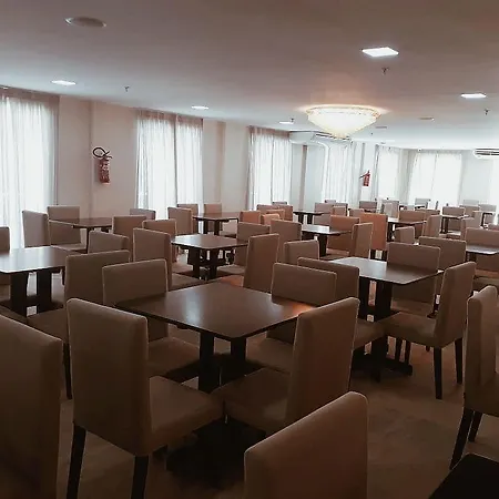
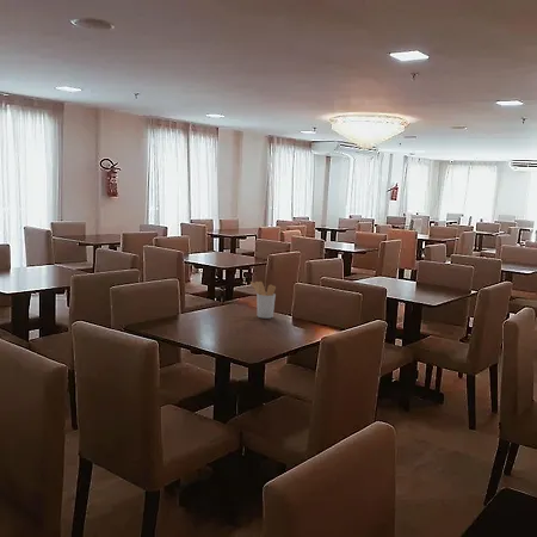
+ utensil holder (263, 298)
